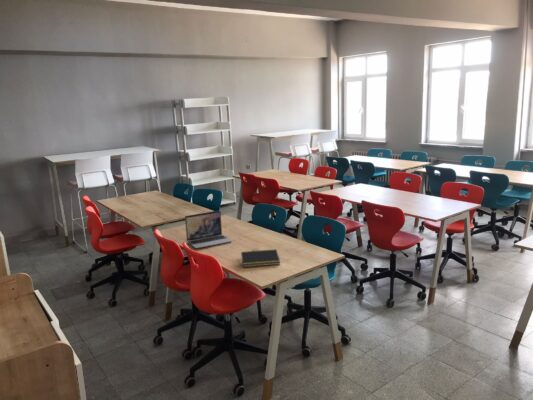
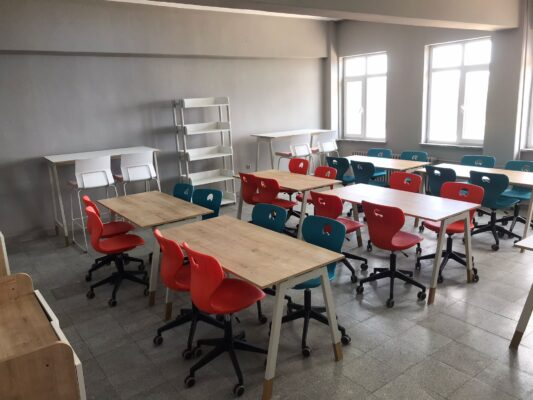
- laptop (208, 229)
- notepad (260, 258)
